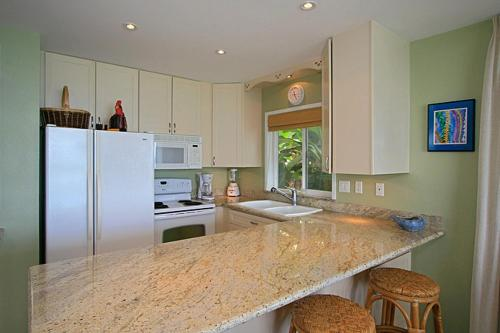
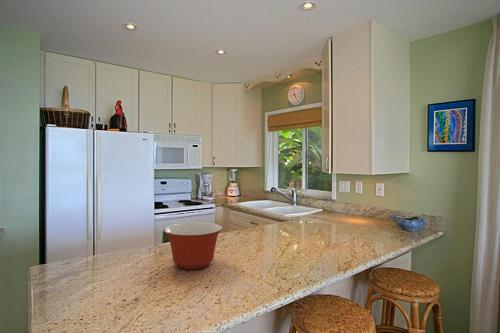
+ mixing bowl (193, 246)
